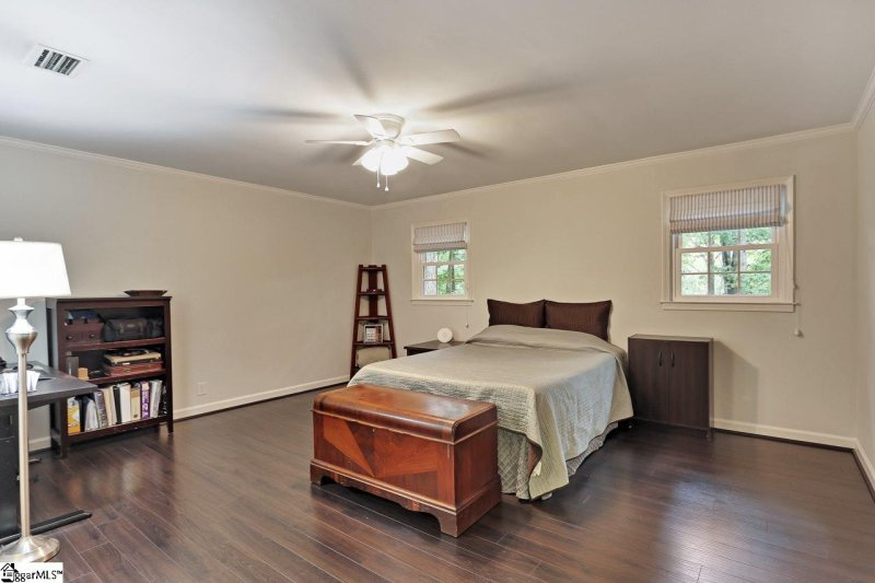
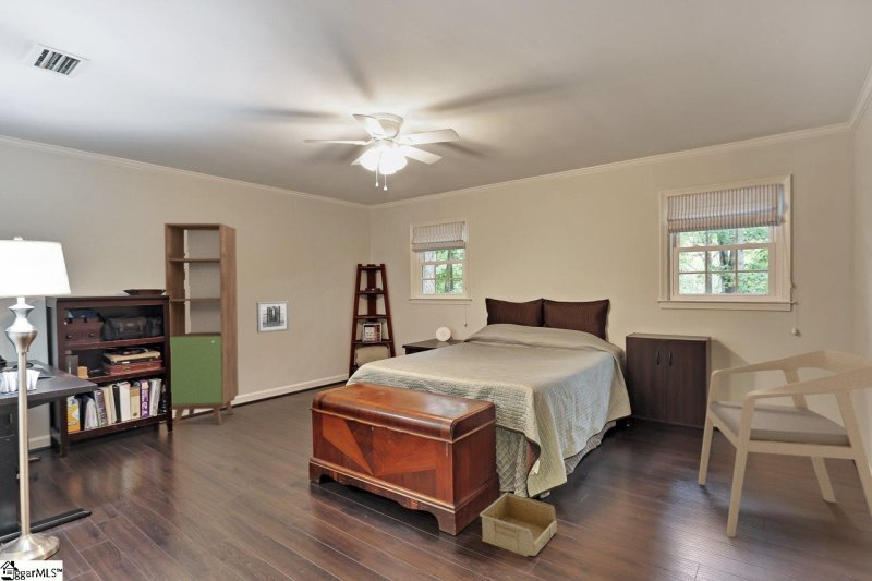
+ wall art (272, 316)
+ storage bin (519, 523)
+ armchair (783, 434)
+ cabinet (203, 323)
